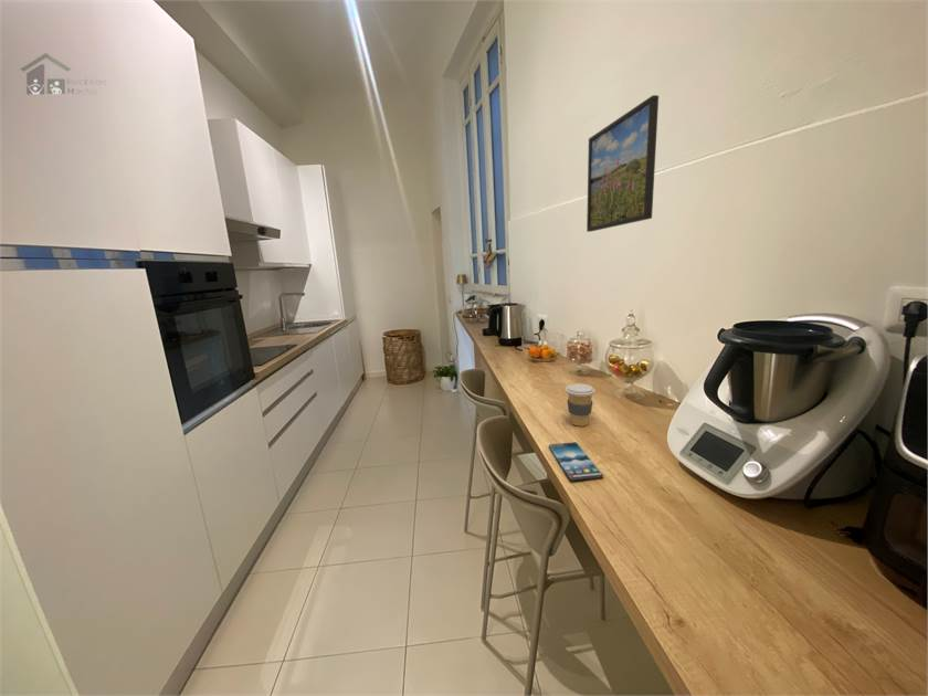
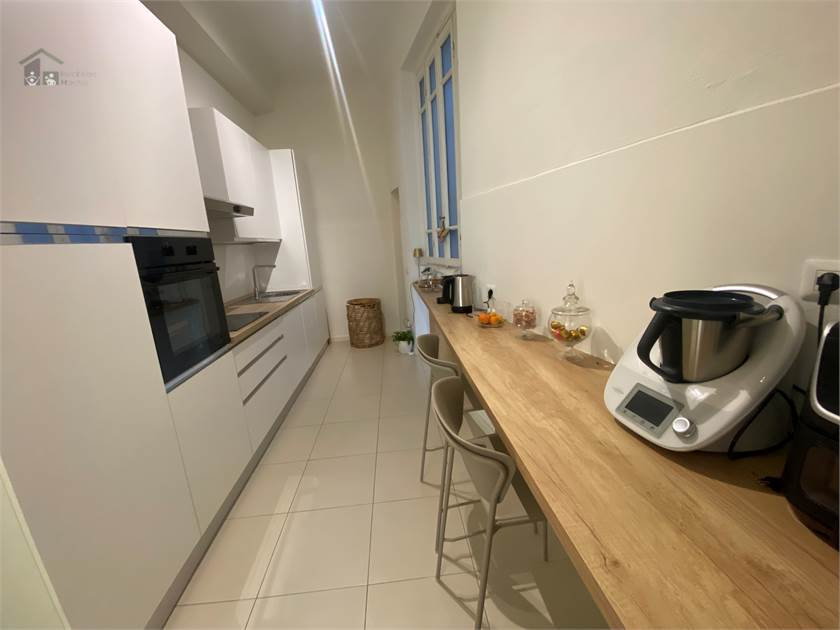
- coffee cup (579, 404)
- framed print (616, 173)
- smartphone (573, 460)
